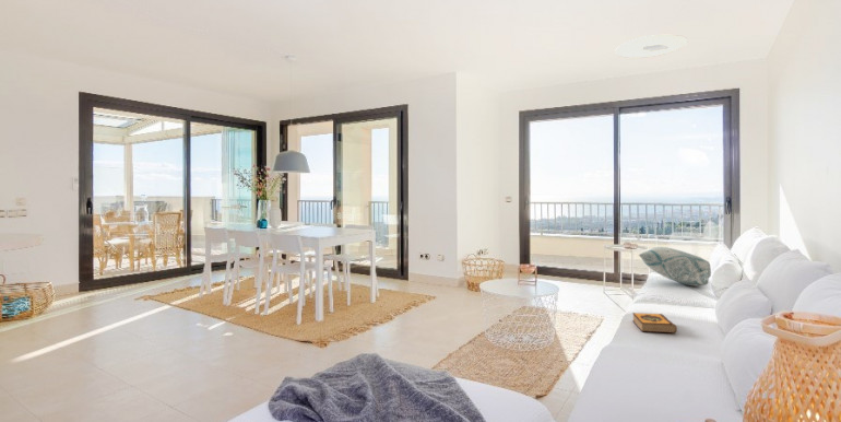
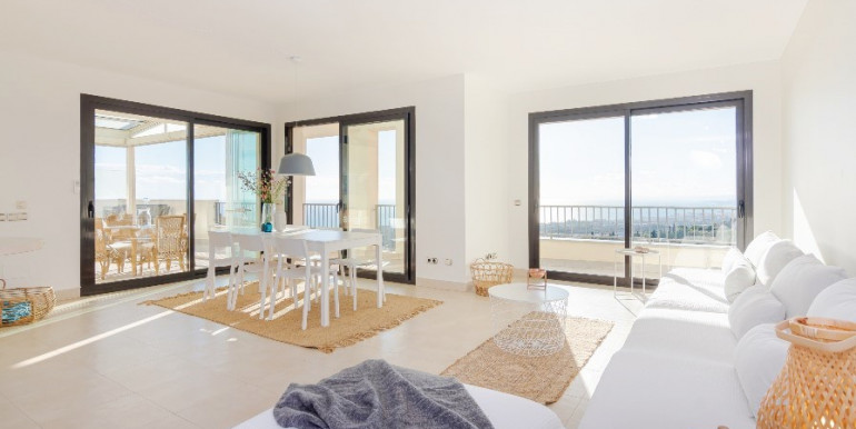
- decorative pillow (675, 265)
- ceiling light (650, 44)
- hardback book (653, 321)
